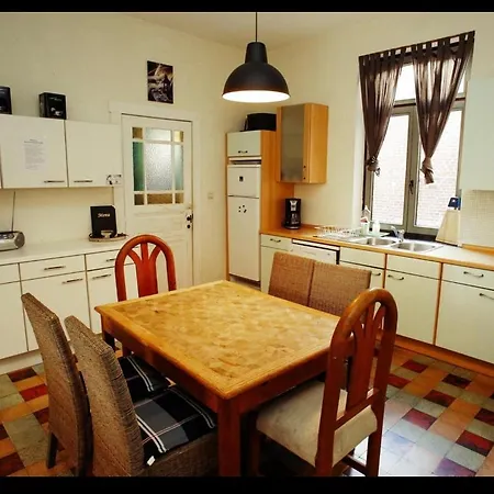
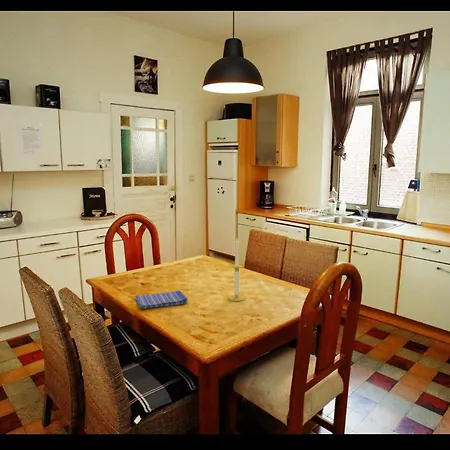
+ candle (236, 268)
+ dish towel (161, 298)
